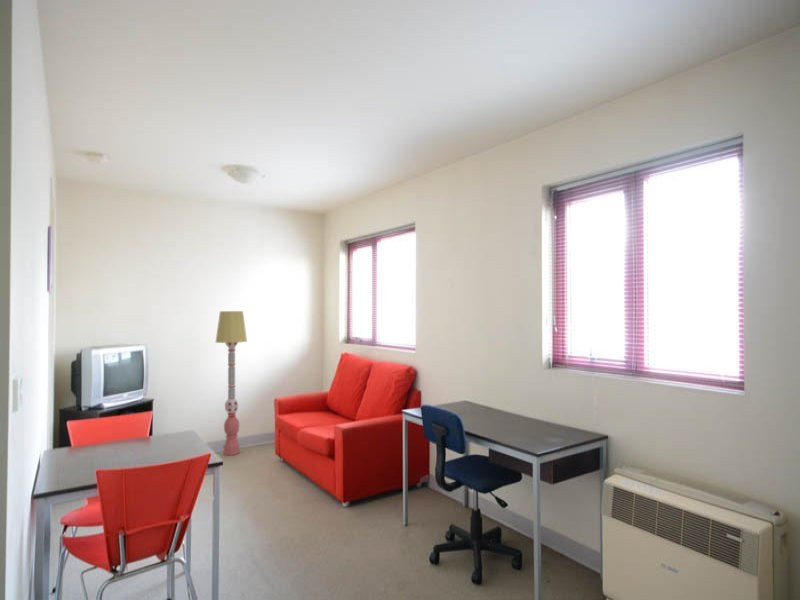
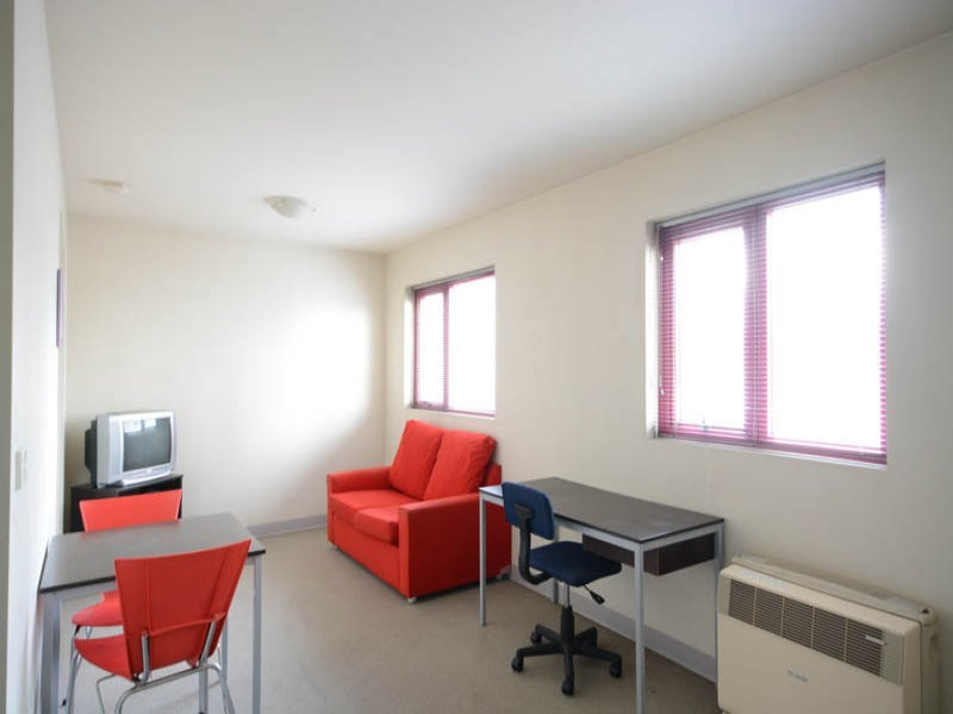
- floor lamp (231, 382)
